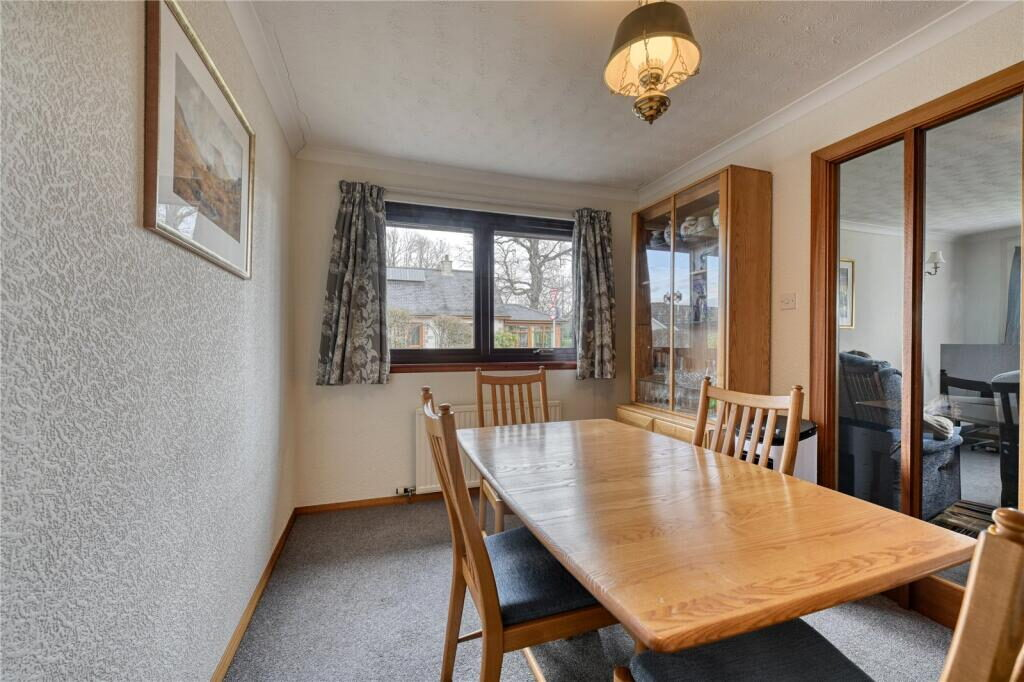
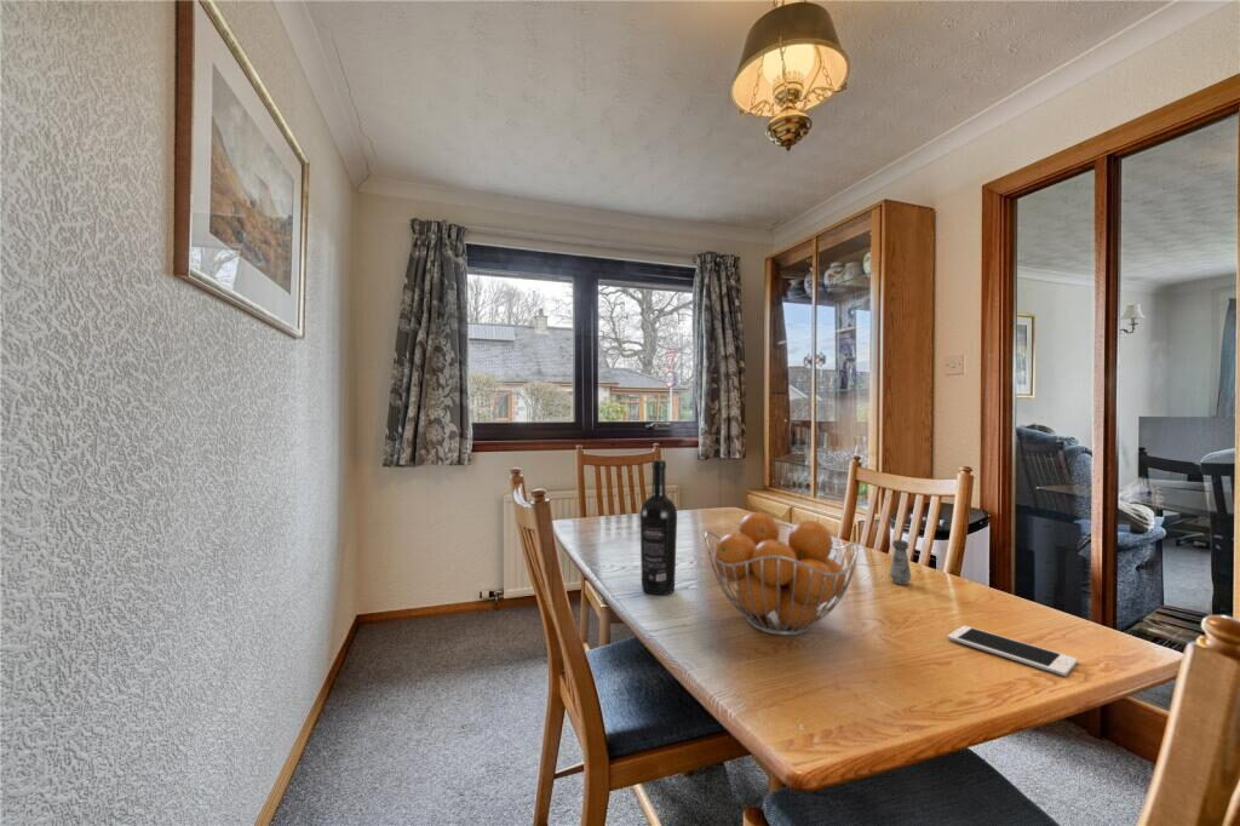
+ wine bottle (658, 524)
+ fruit basket (777, 569)
+ cell phone (1009, 648)
+ salt shaker (900, 561)
